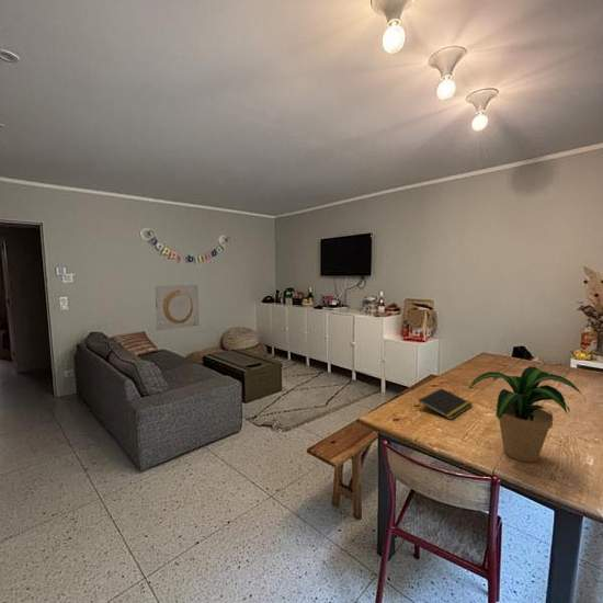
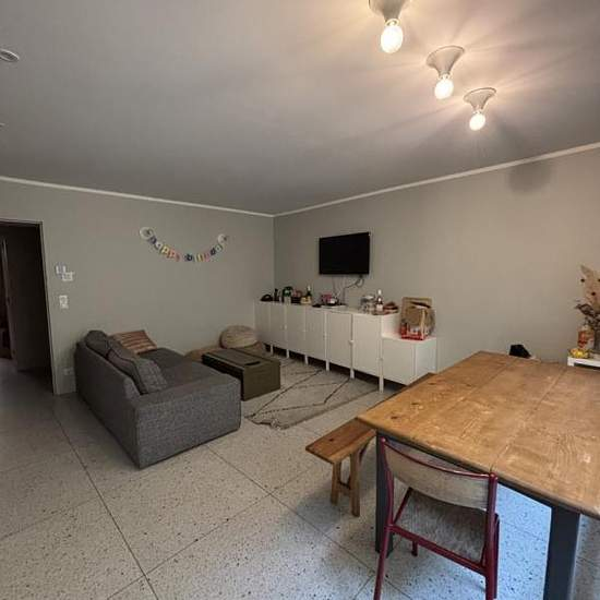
- wall art (178, 306)
- potted plant (524, 413)
- notepad (445, 402)
